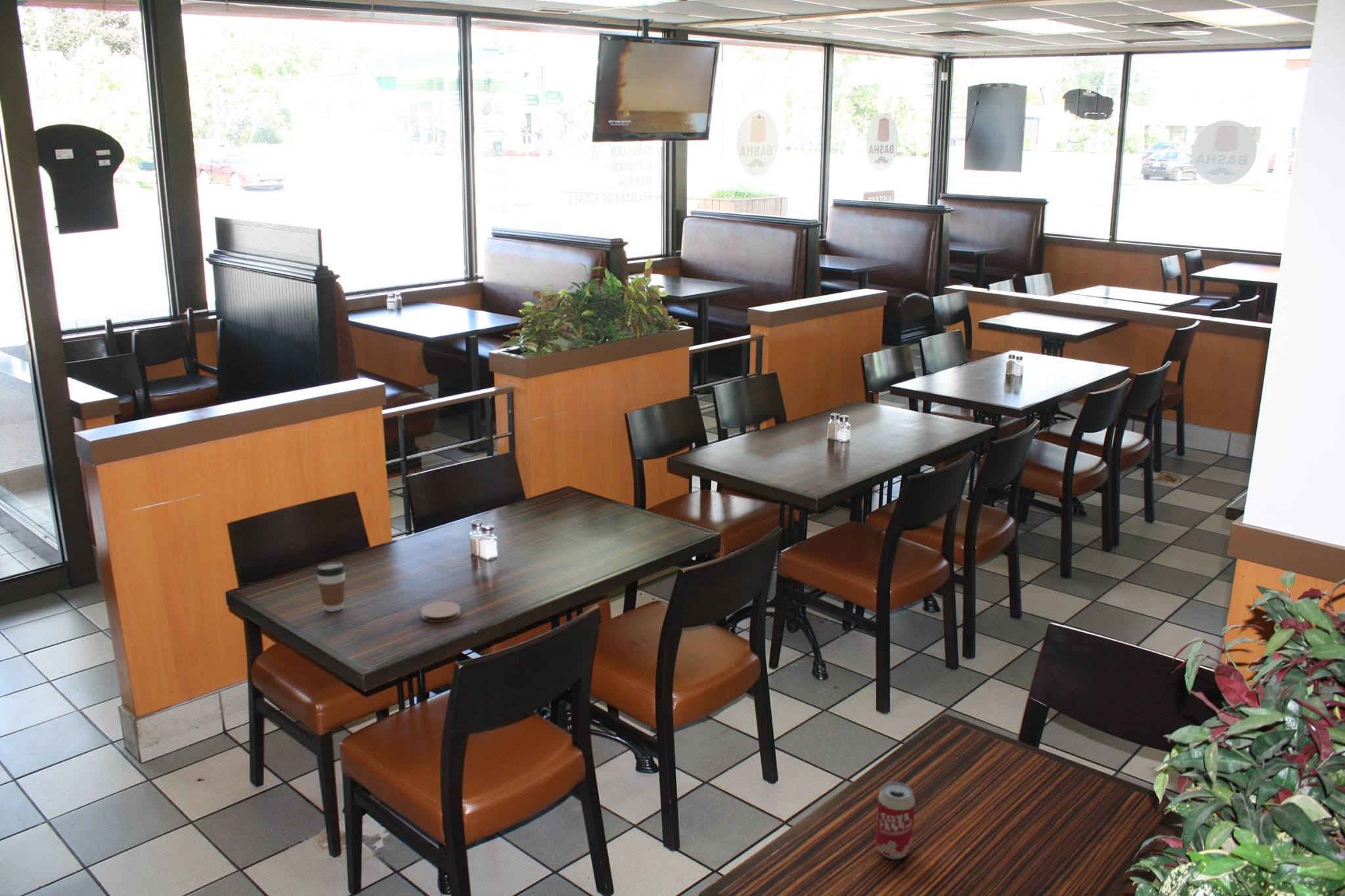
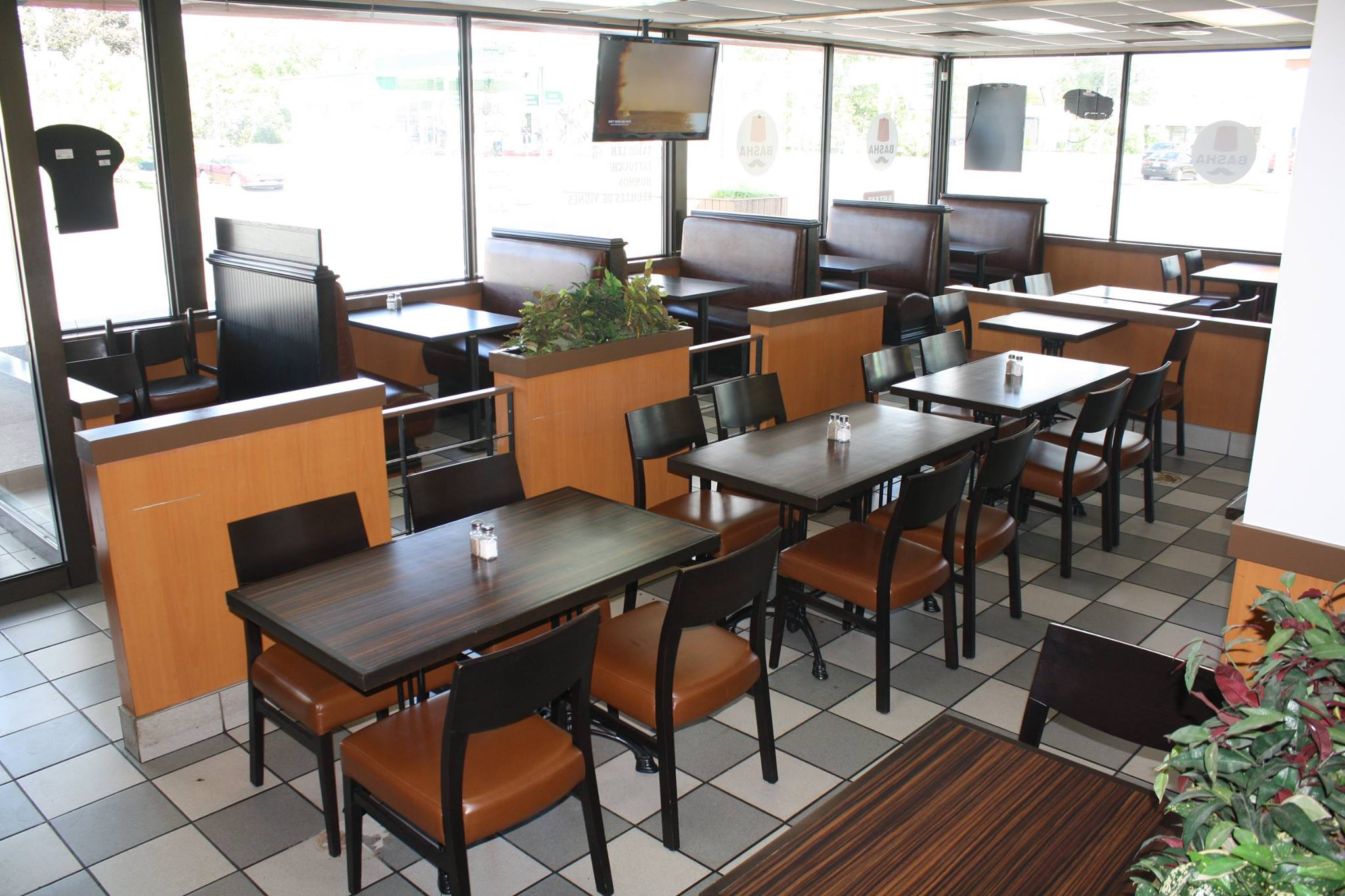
- coaster (441, 611)
- coffee cup (332, 587)
- beverage can (894, 821)
